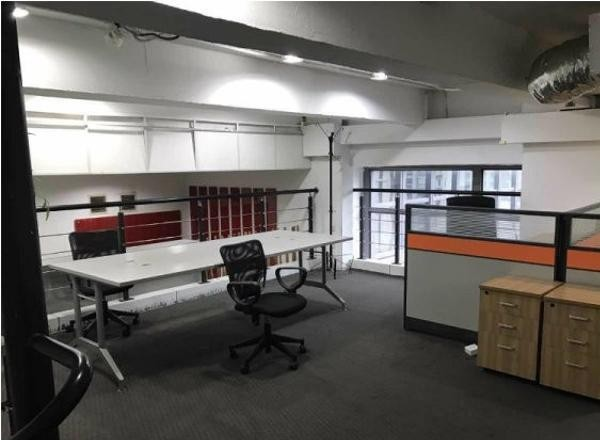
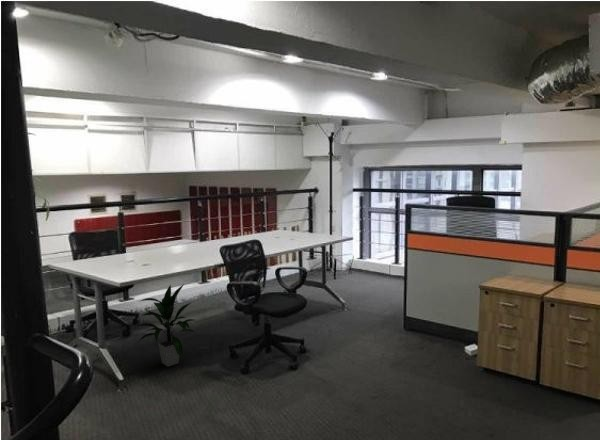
+ indoor plant (167, 325)
